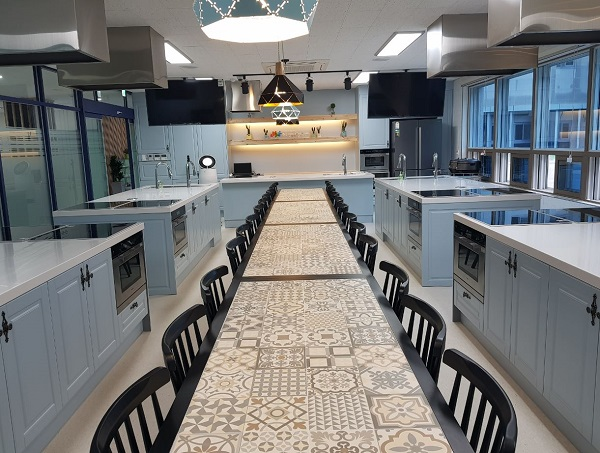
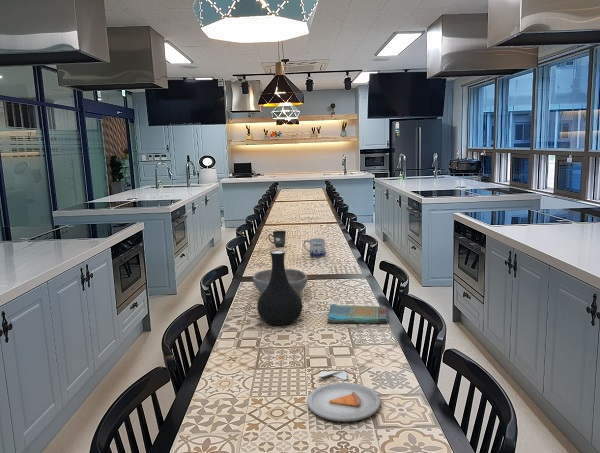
+ bowl (288, 280)
+ dinner plate (341, 393)
+ mug (277, 238)
+ vase (279, 286)
+ dish towel (357, 312)
+ mug (315, 247)
